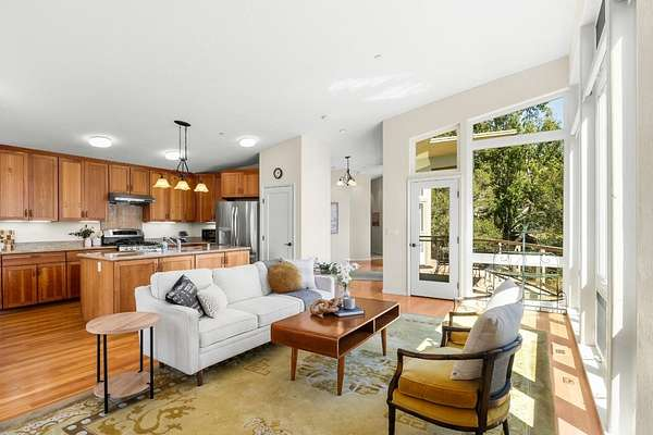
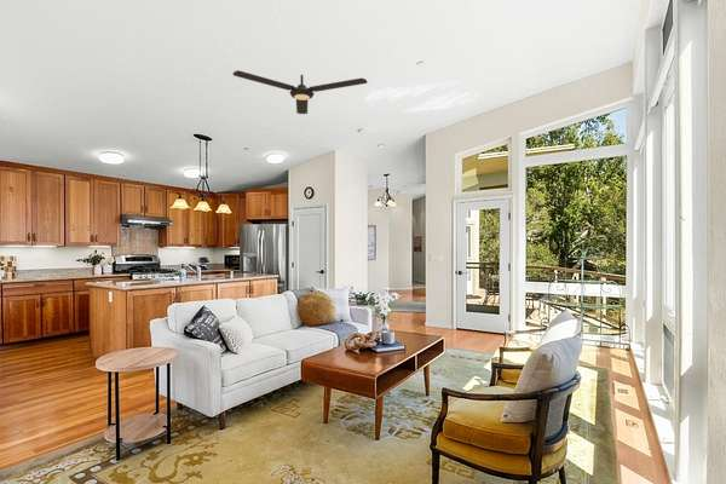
+ ceiling fan (301, 92)
